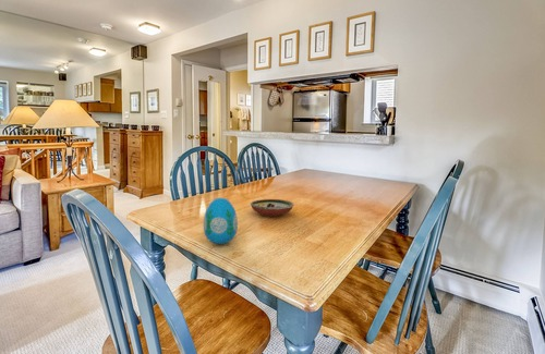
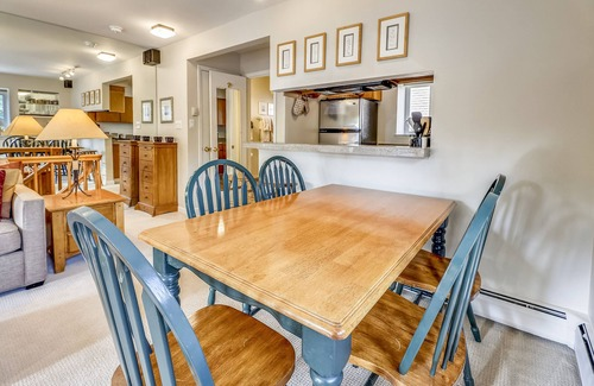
- decorative bowl (271, 208)
- decorative egg (220, 220)
